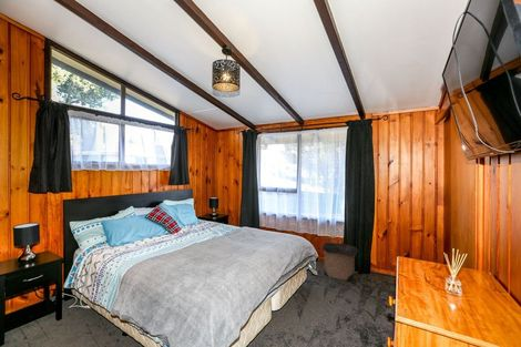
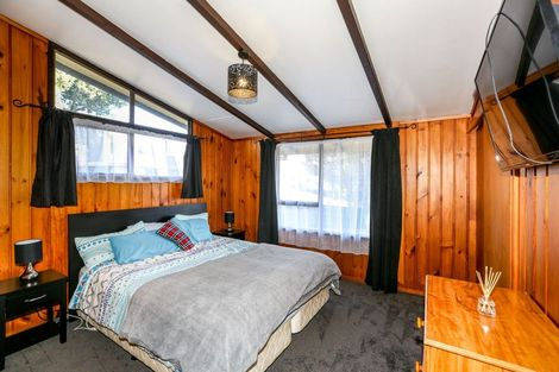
- laundry hamper (339, 256)
